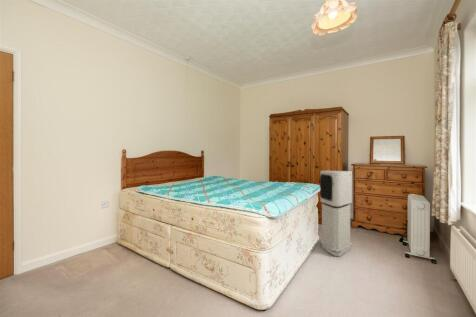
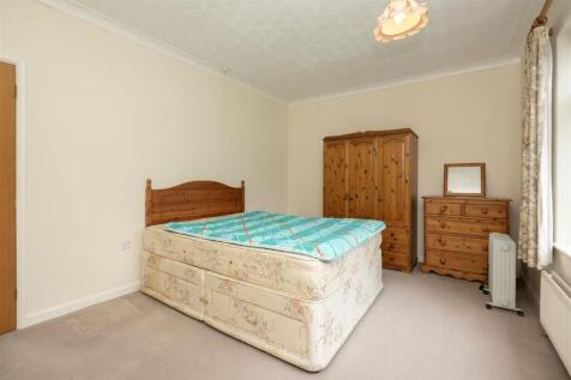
- air purifier (338, 210)
